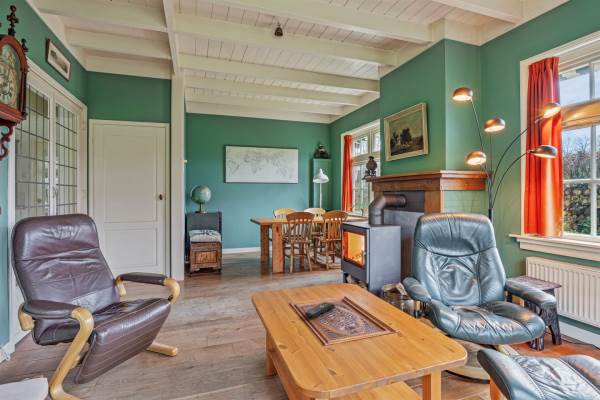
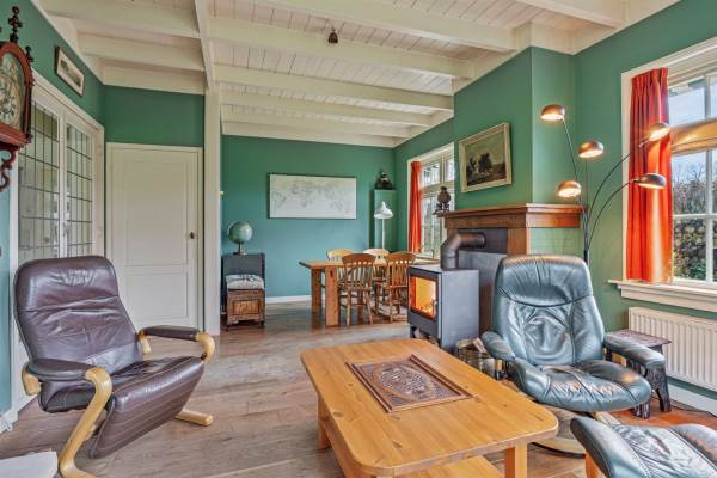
- remote control (320, 309)
